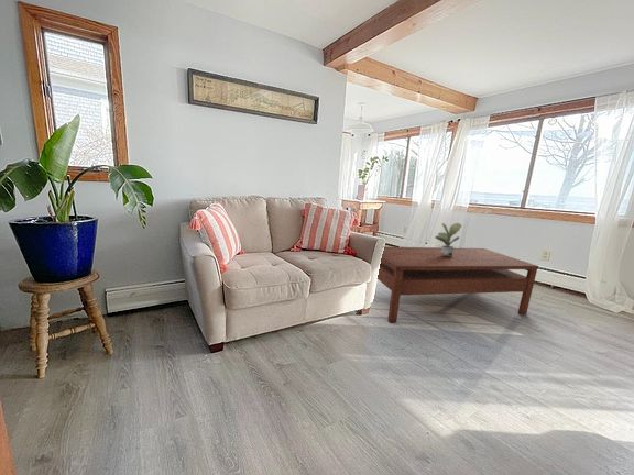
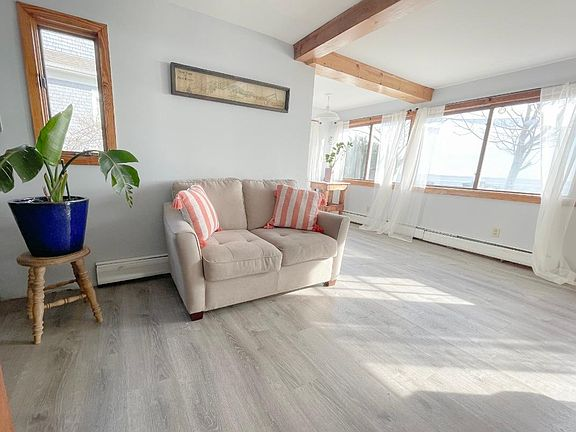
- coffee table (444, 279)
- potted plant (446, 239)
